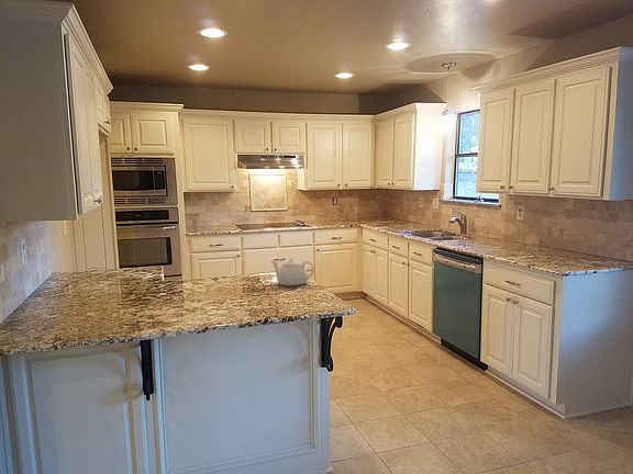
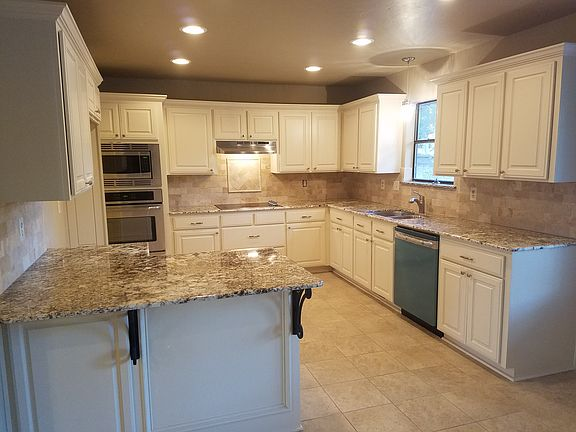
- teapot (292, 270)
